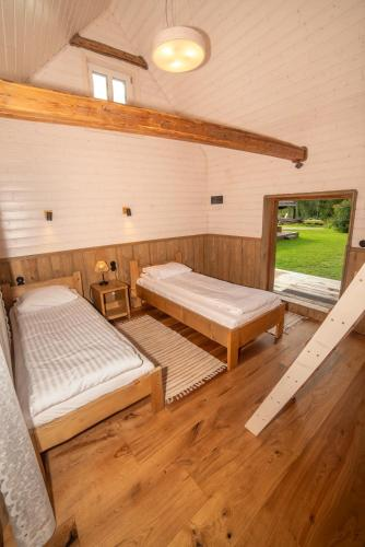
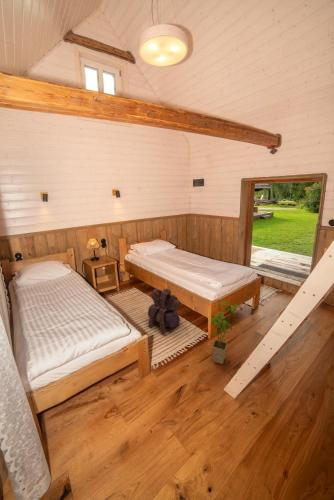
+ house plant (224, 331)
+ backpack (164, 306)
